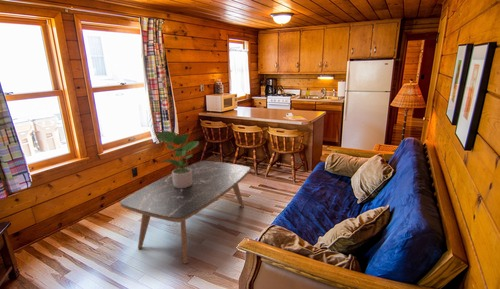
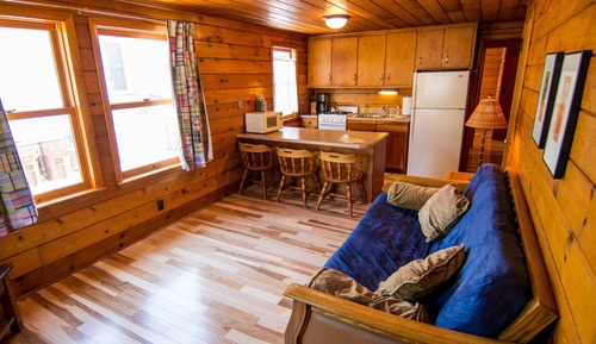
- coffee table (196, 203)
- potted plant (182, 157)
